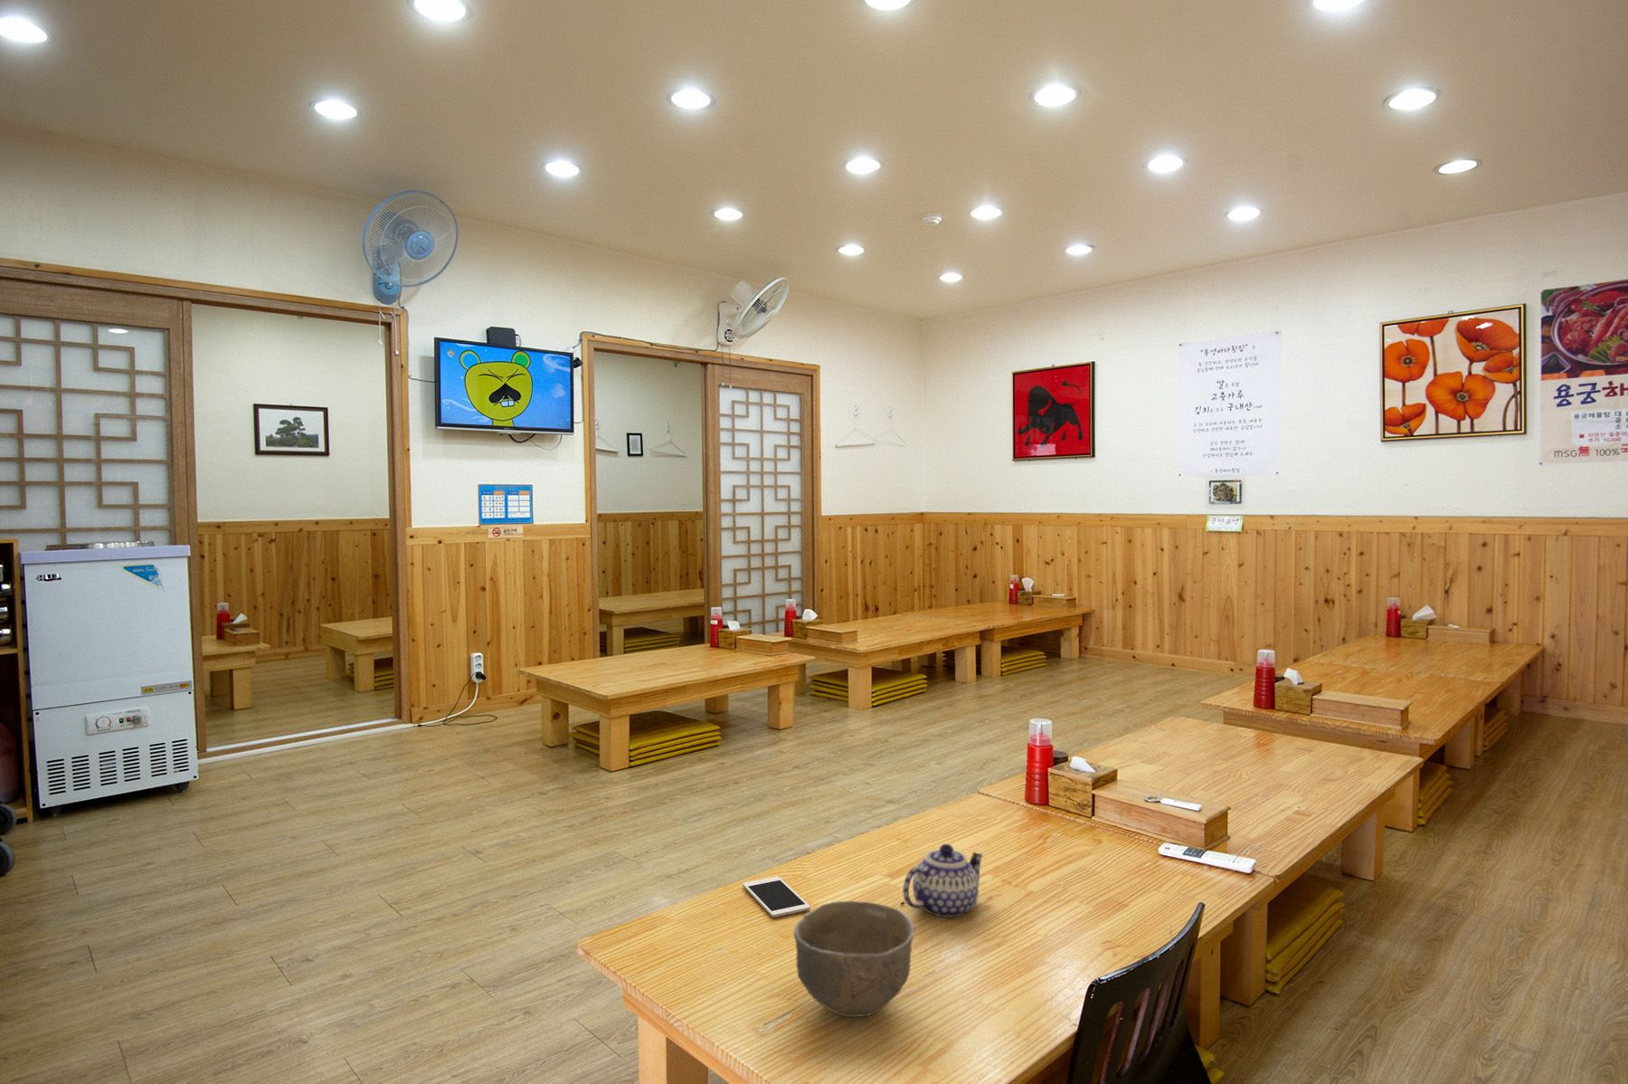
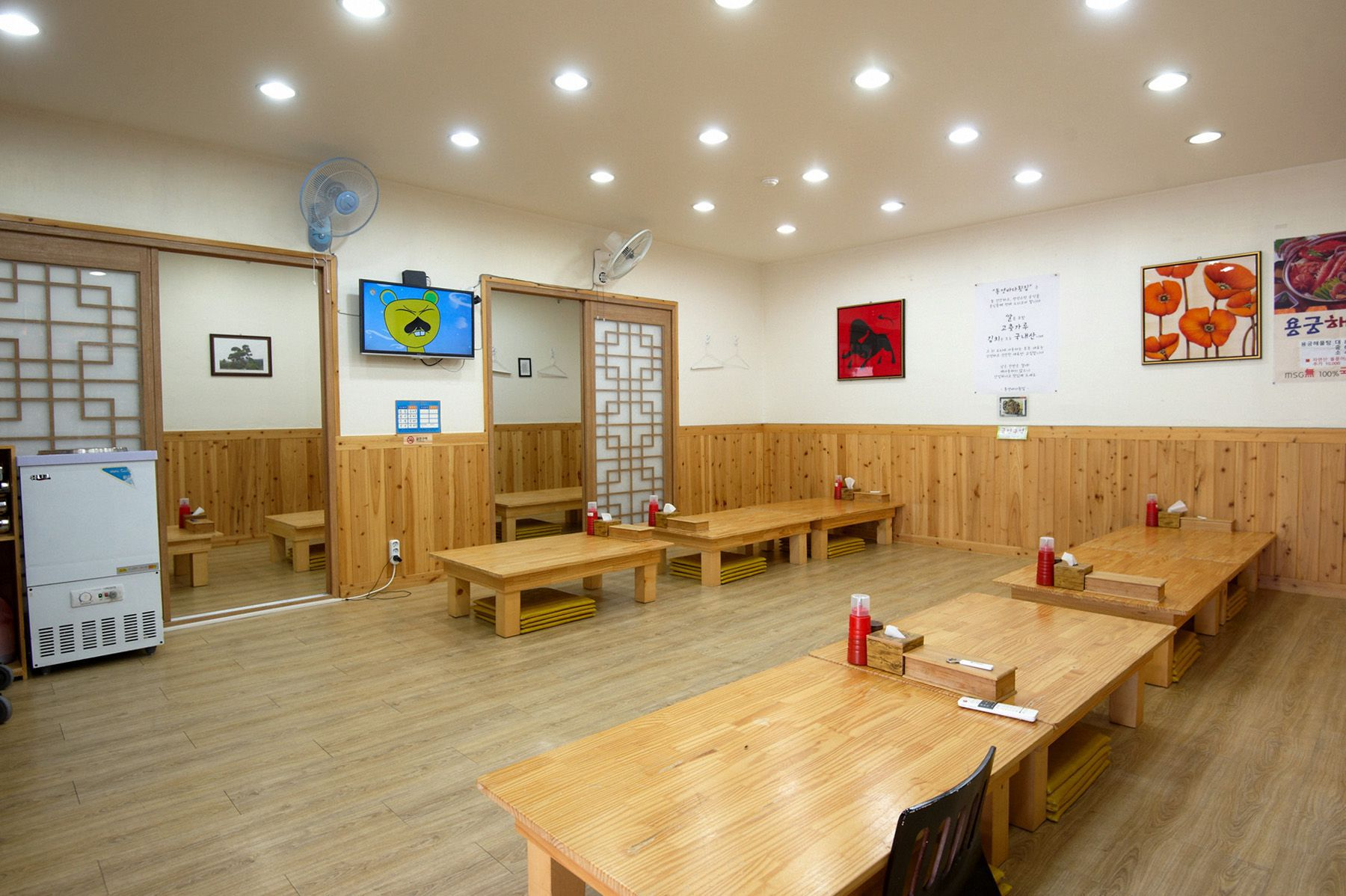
- bowl (854, 967)
- cell phone (775, 895)
- teapot (945, 876)
